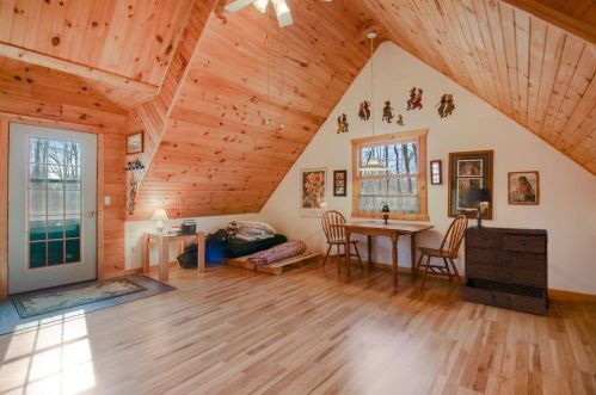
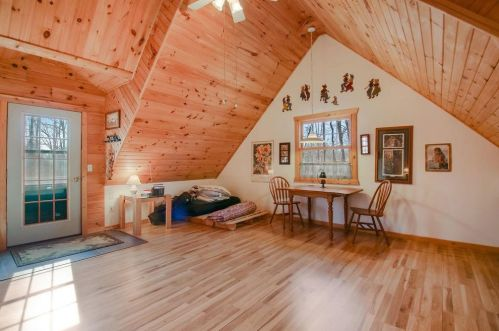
- table lamp (479, 208)
- dresser (503, 263)
